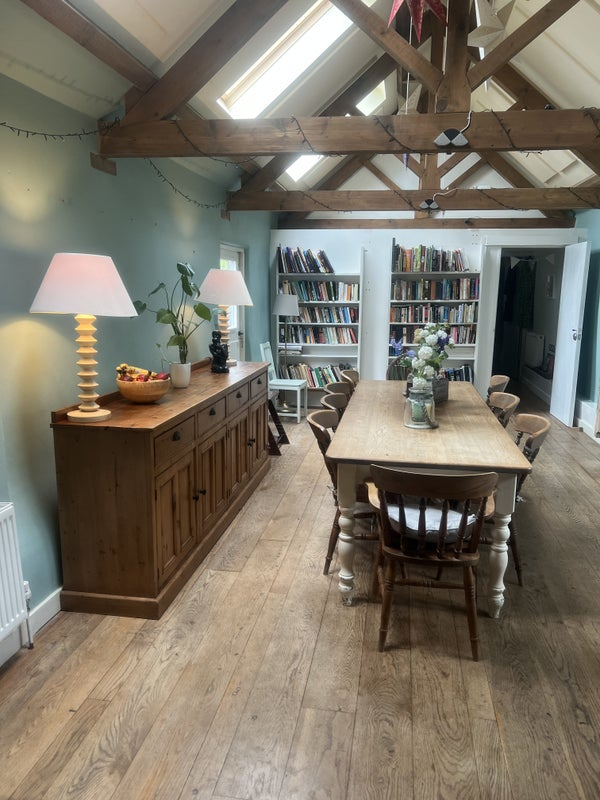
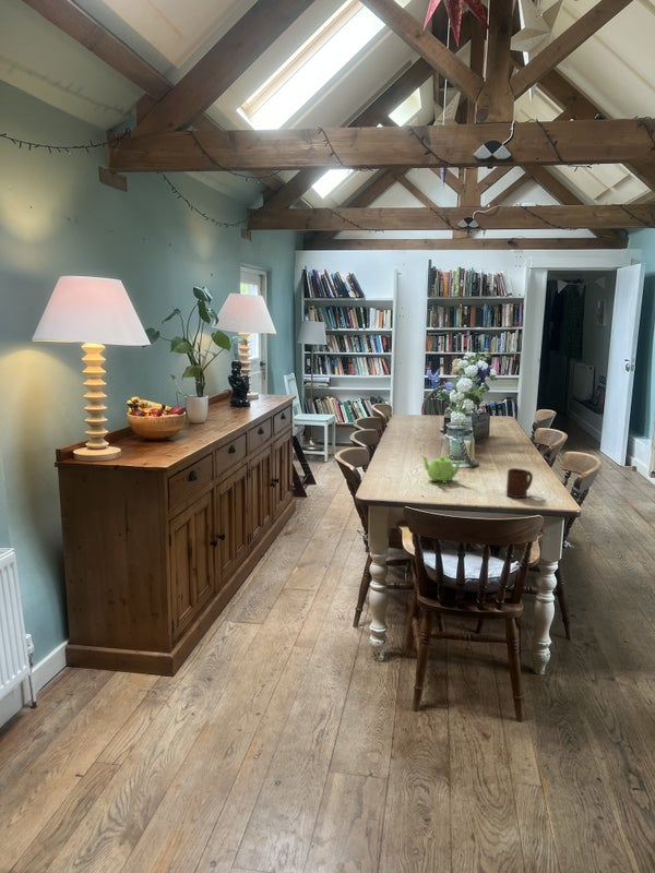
+ cup (519, 482)
+ teapot (441, 468)
